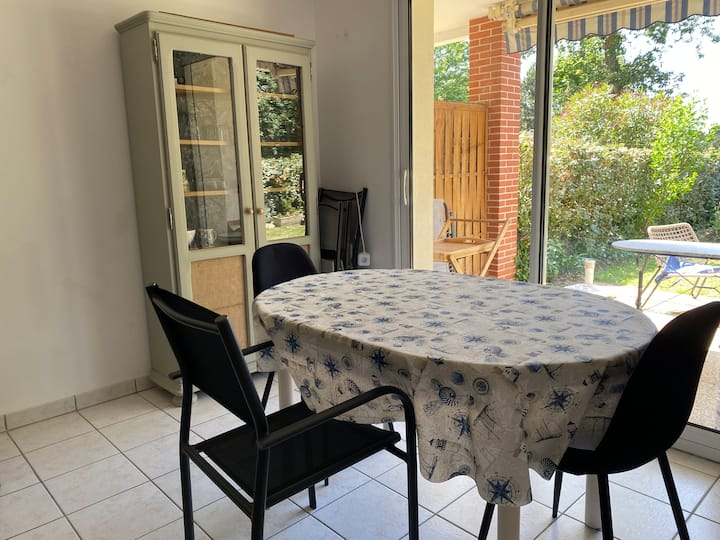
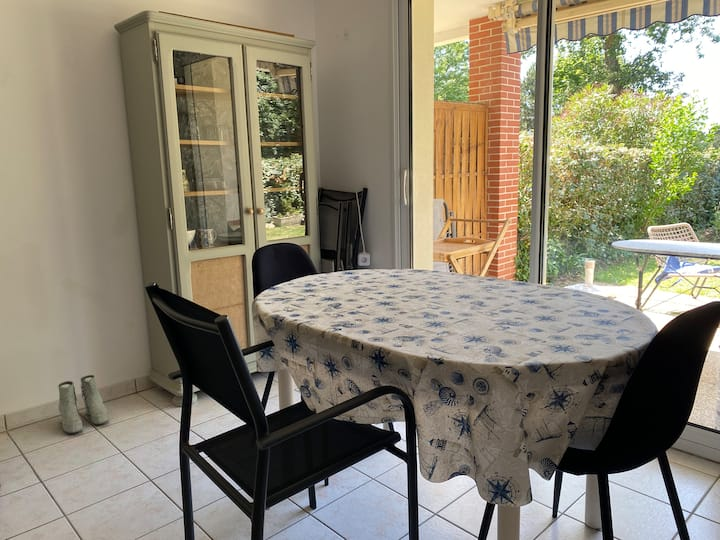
+ boots (84, 401)
